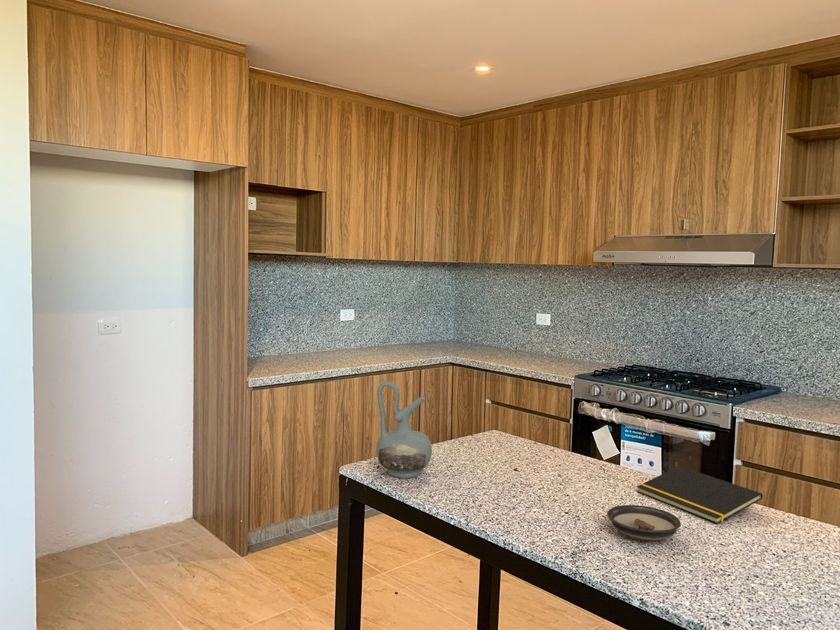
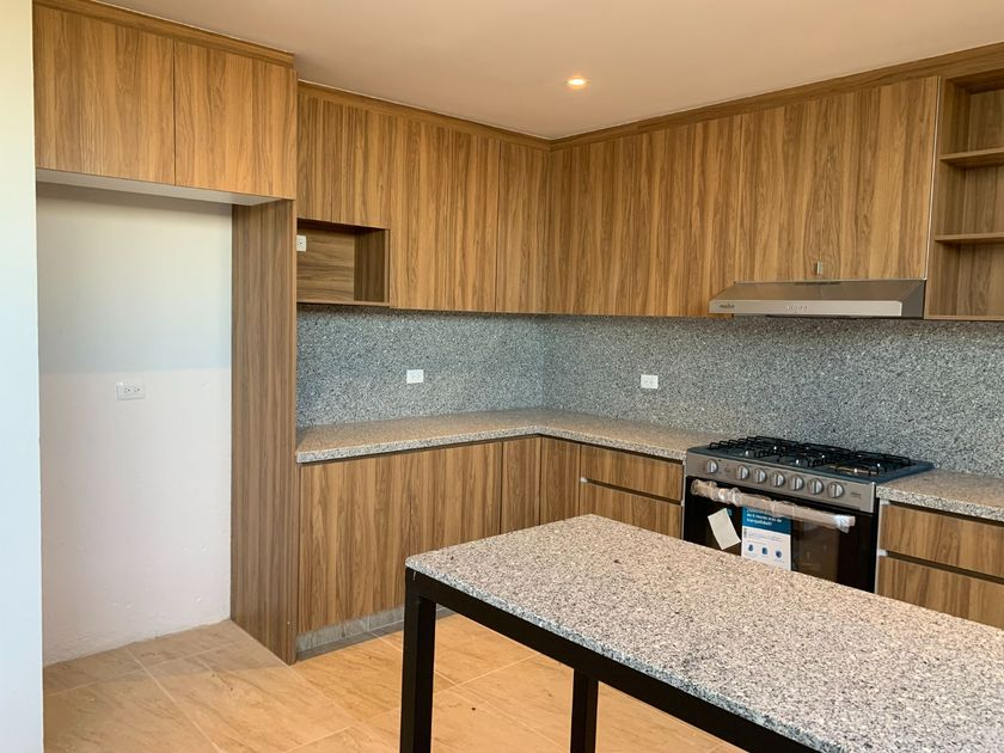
- notepad (697, 492)
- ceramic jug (404, 427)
- saucer (642, 525)
